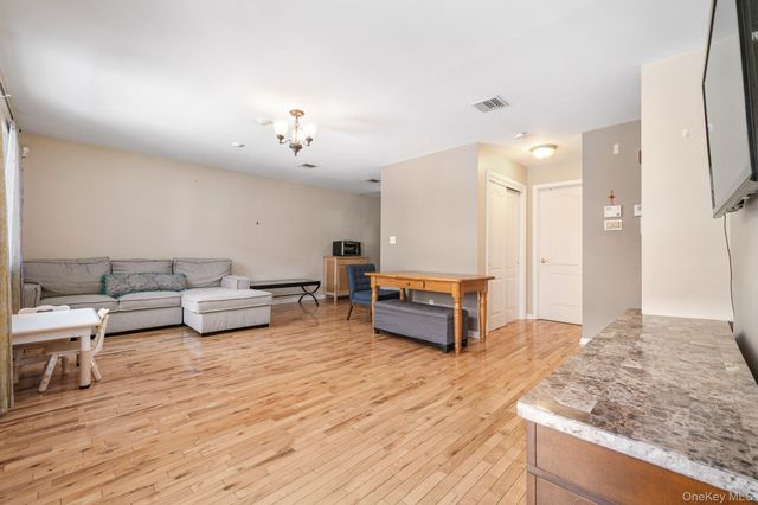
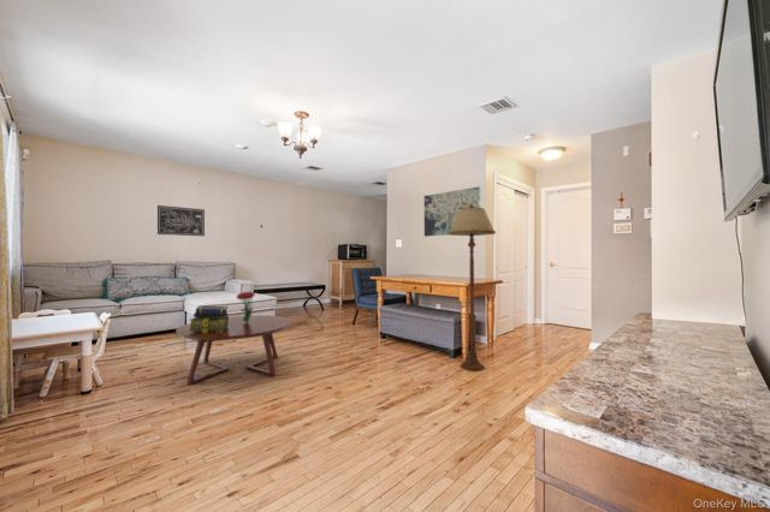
+ wall art (450, 213)
+ floor lamp (472, 285)
+ coffee table (237, 338)
+ stack of books (211, 317)
+ wall art (182, 221)
+ bouquet (245, 306)
